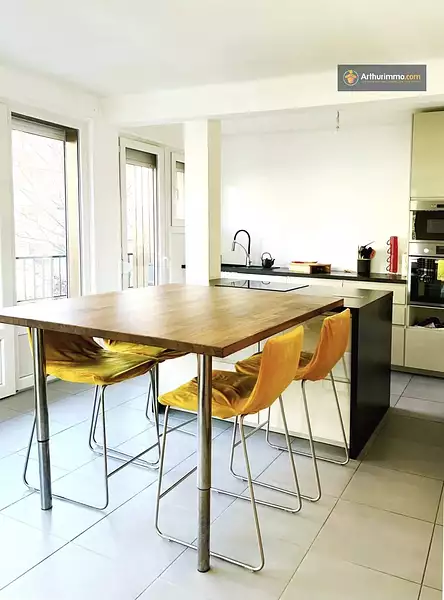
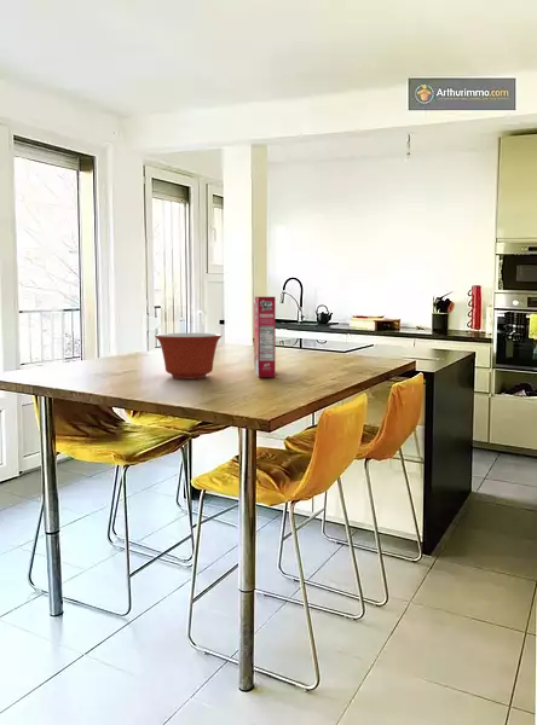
+ cereal box (264, 335)
+ mixing bowl (189, 355)
